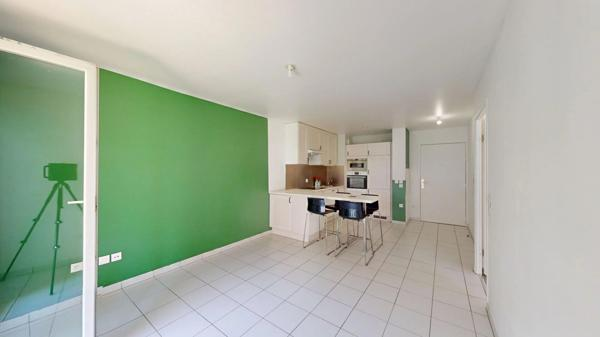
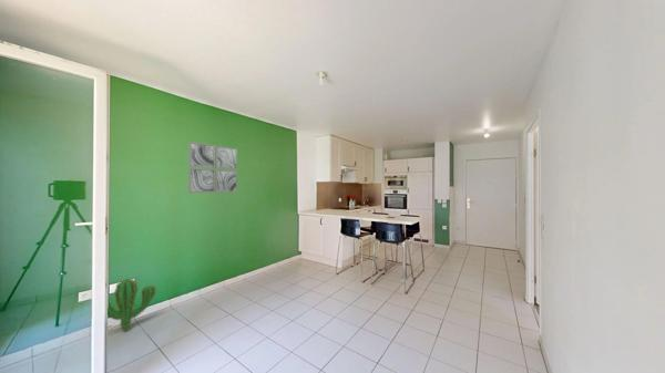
+ cactus (129, 303)
+ wall art (214, 169)
